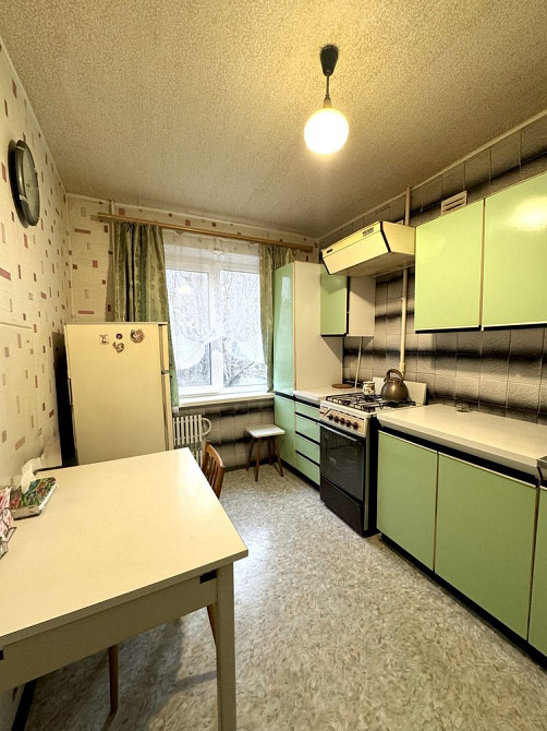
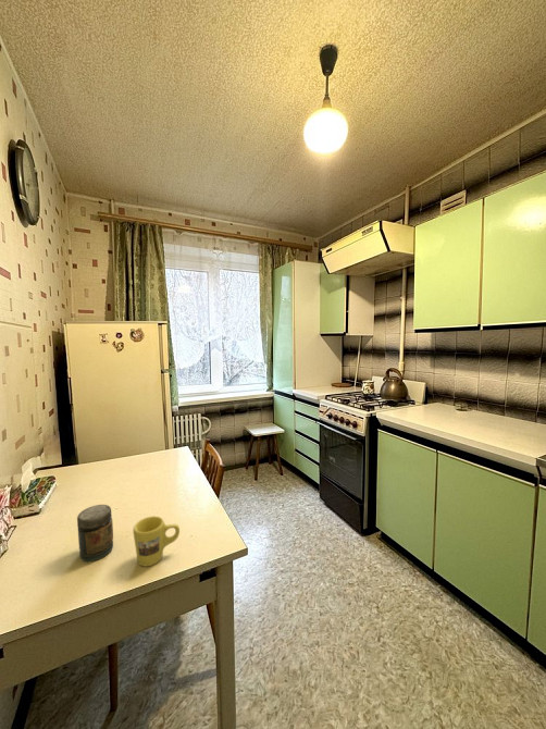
+ mug (157, 539)
+ jar (96, 531)
